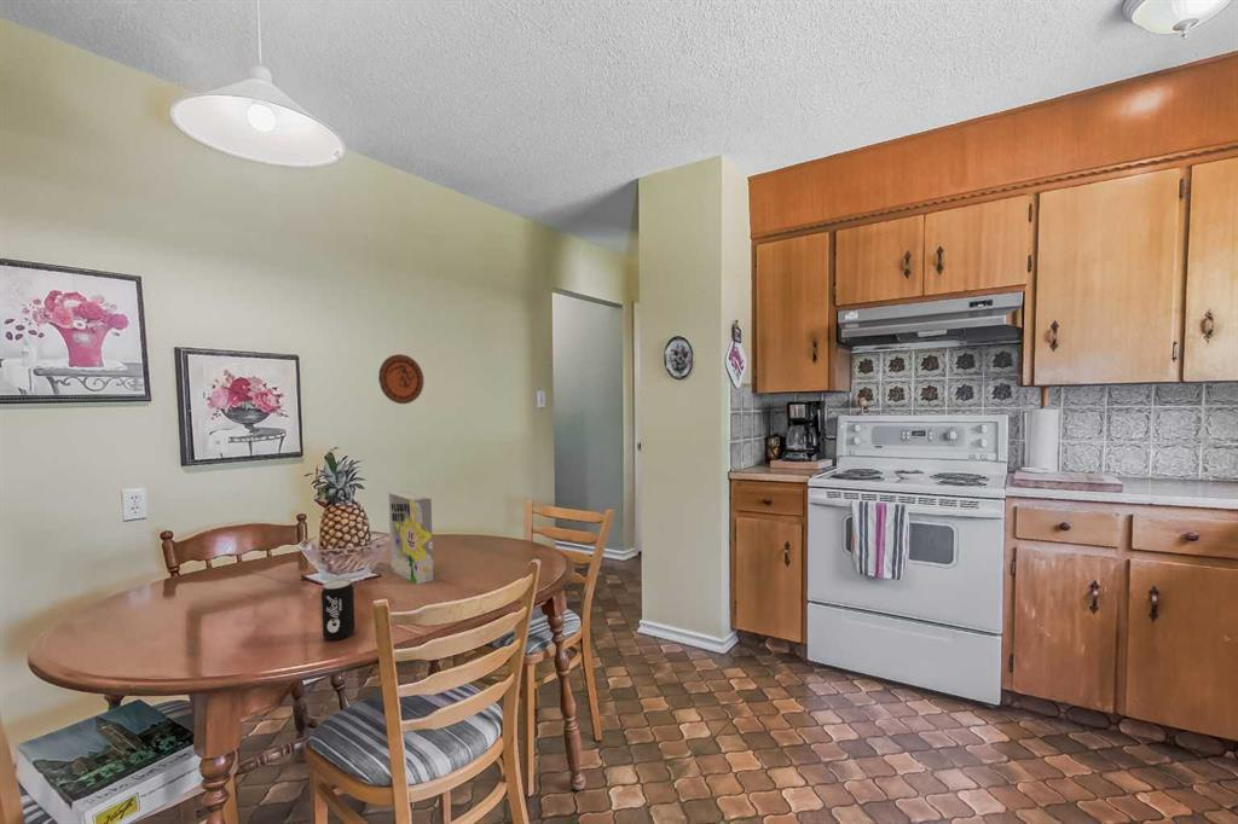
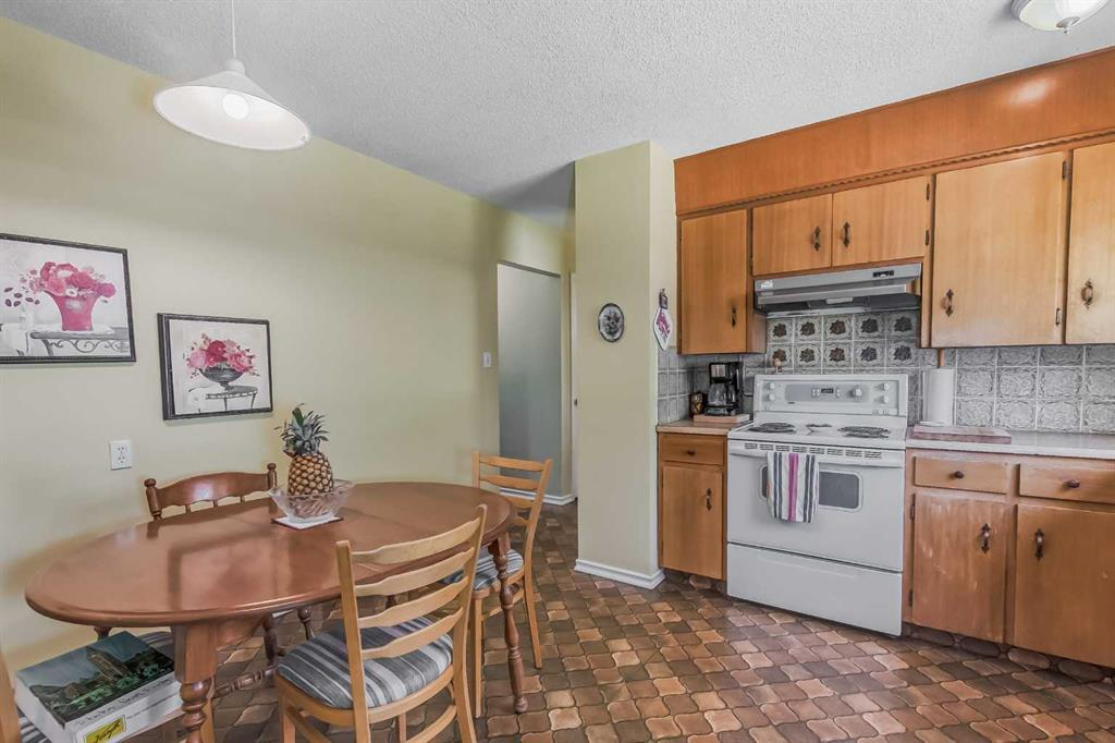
- cereal box (410, 535)
- beverage can (337, 609)
- decorative plate (401, 378)
